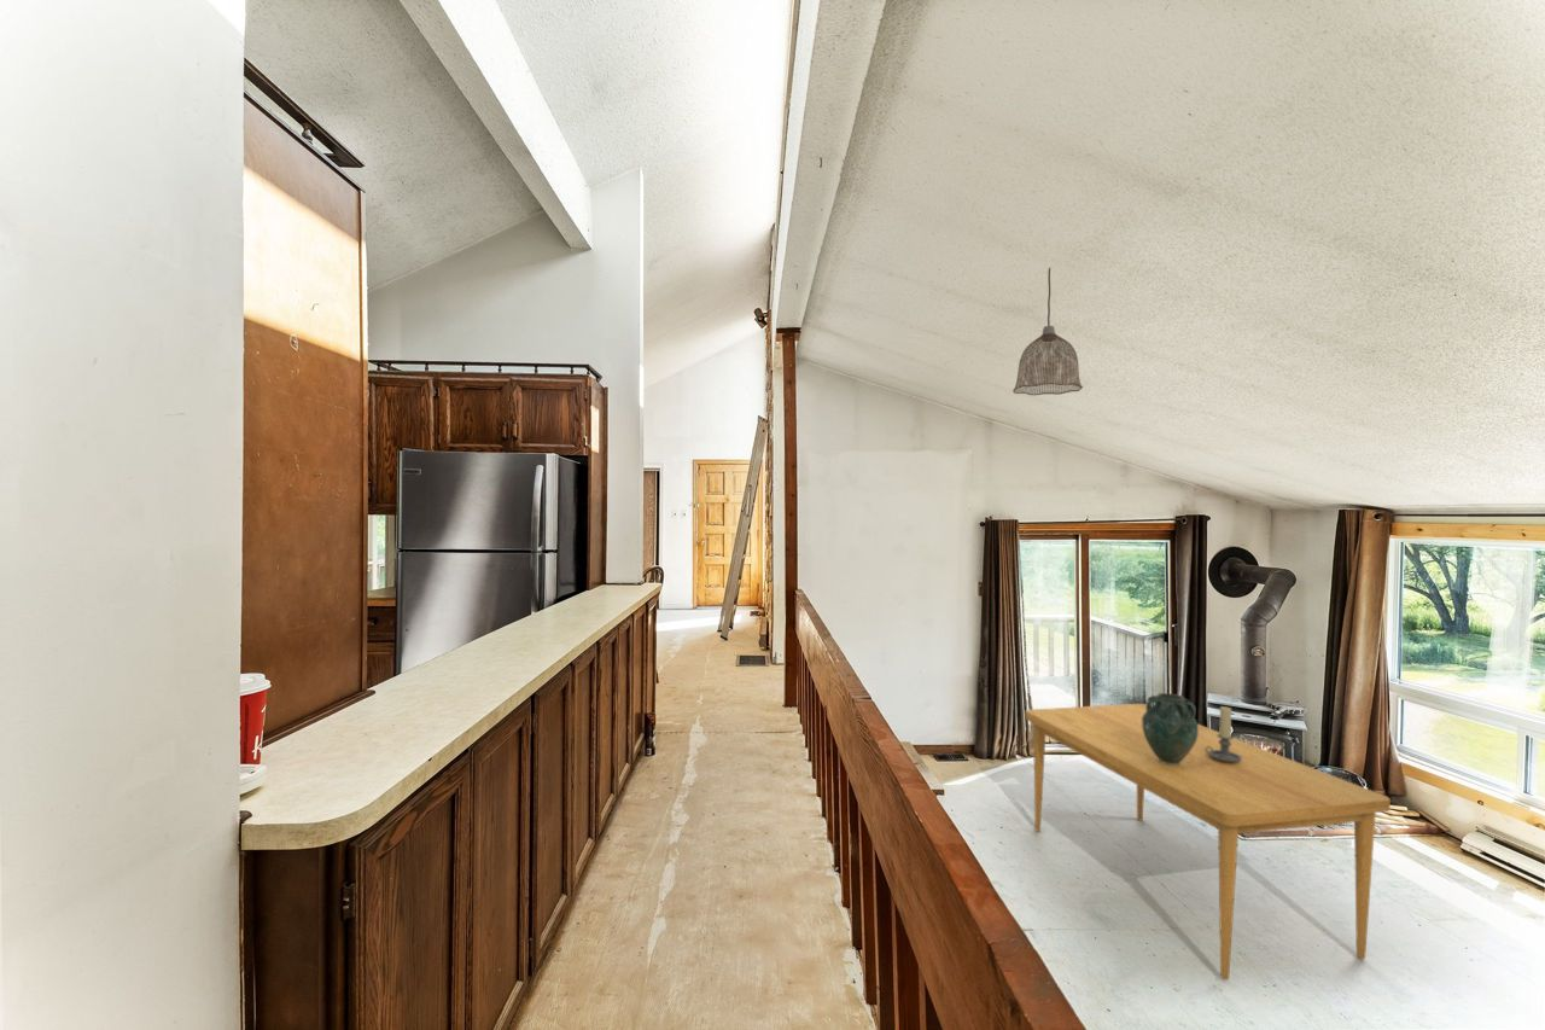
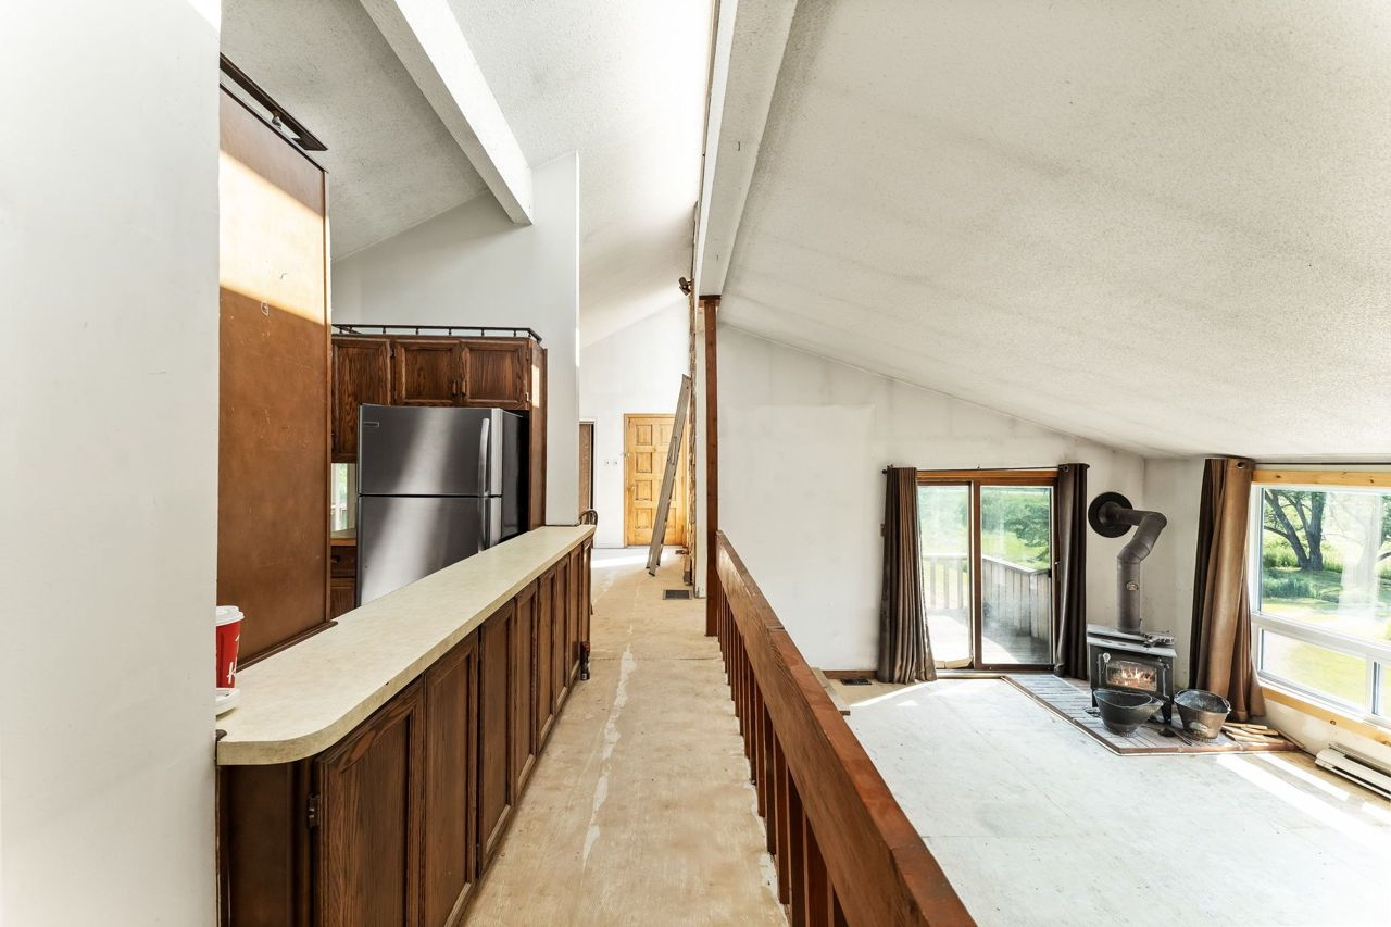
- candle holder (1222, 732)
- dining table (1178, 807)
- vase (1168, 728)
- pendant lamp (1048, 328)
